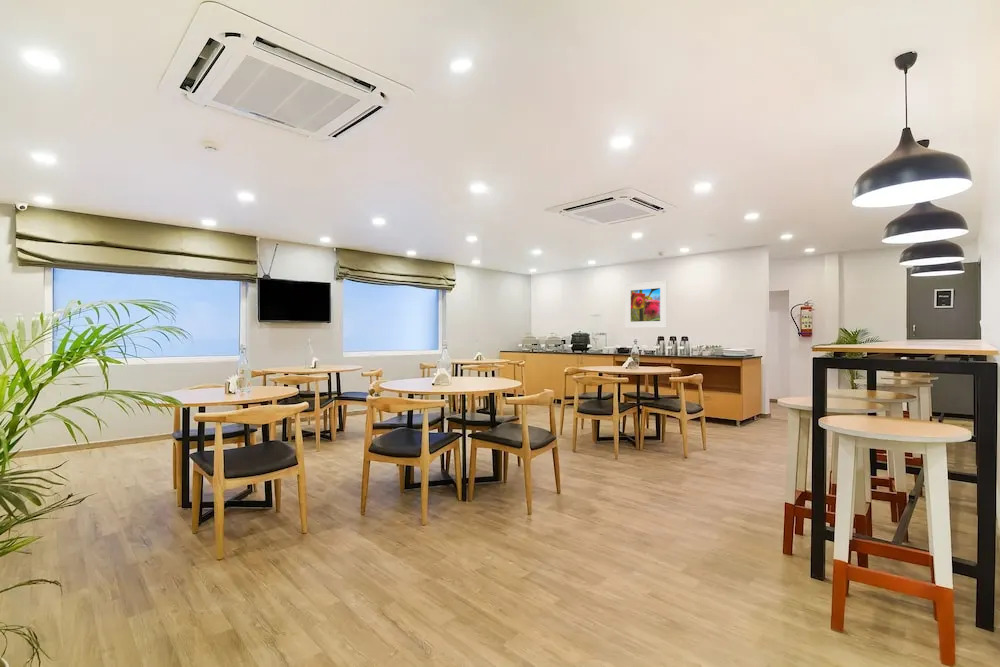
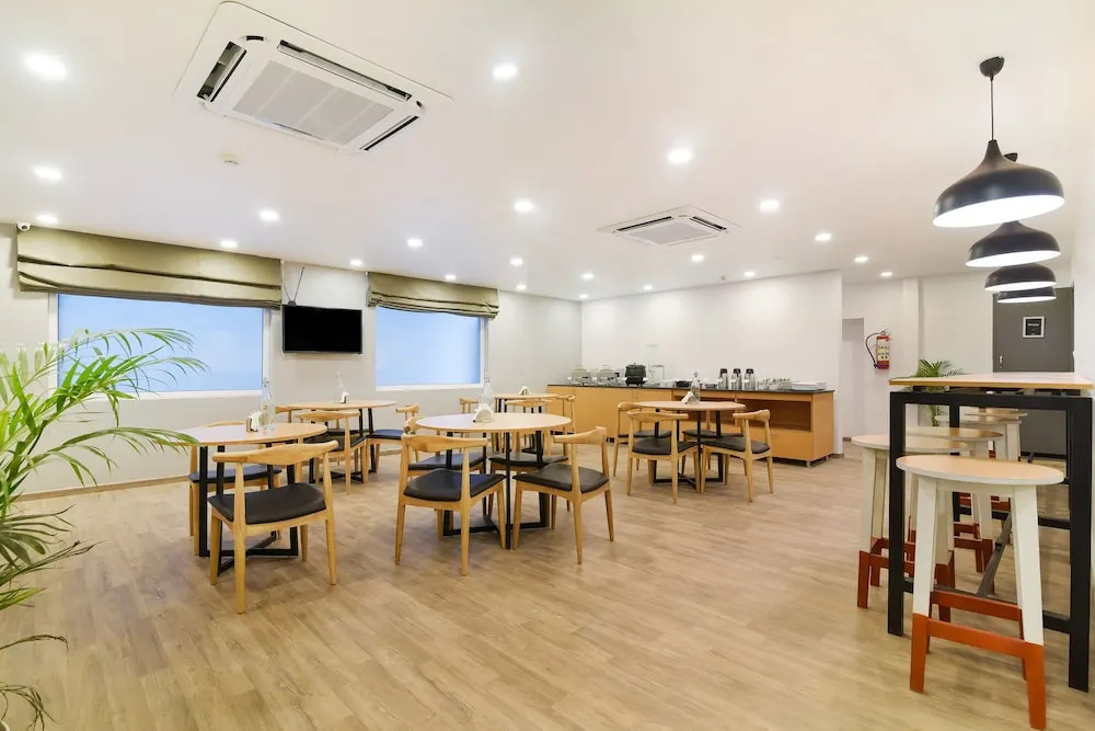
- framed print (645, 305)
